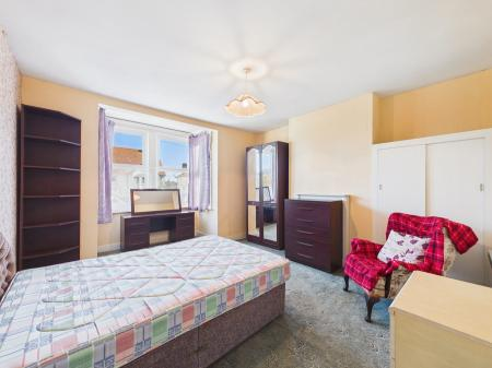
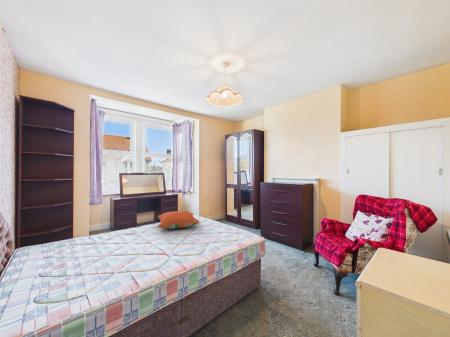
+ pillow (177, 219)
